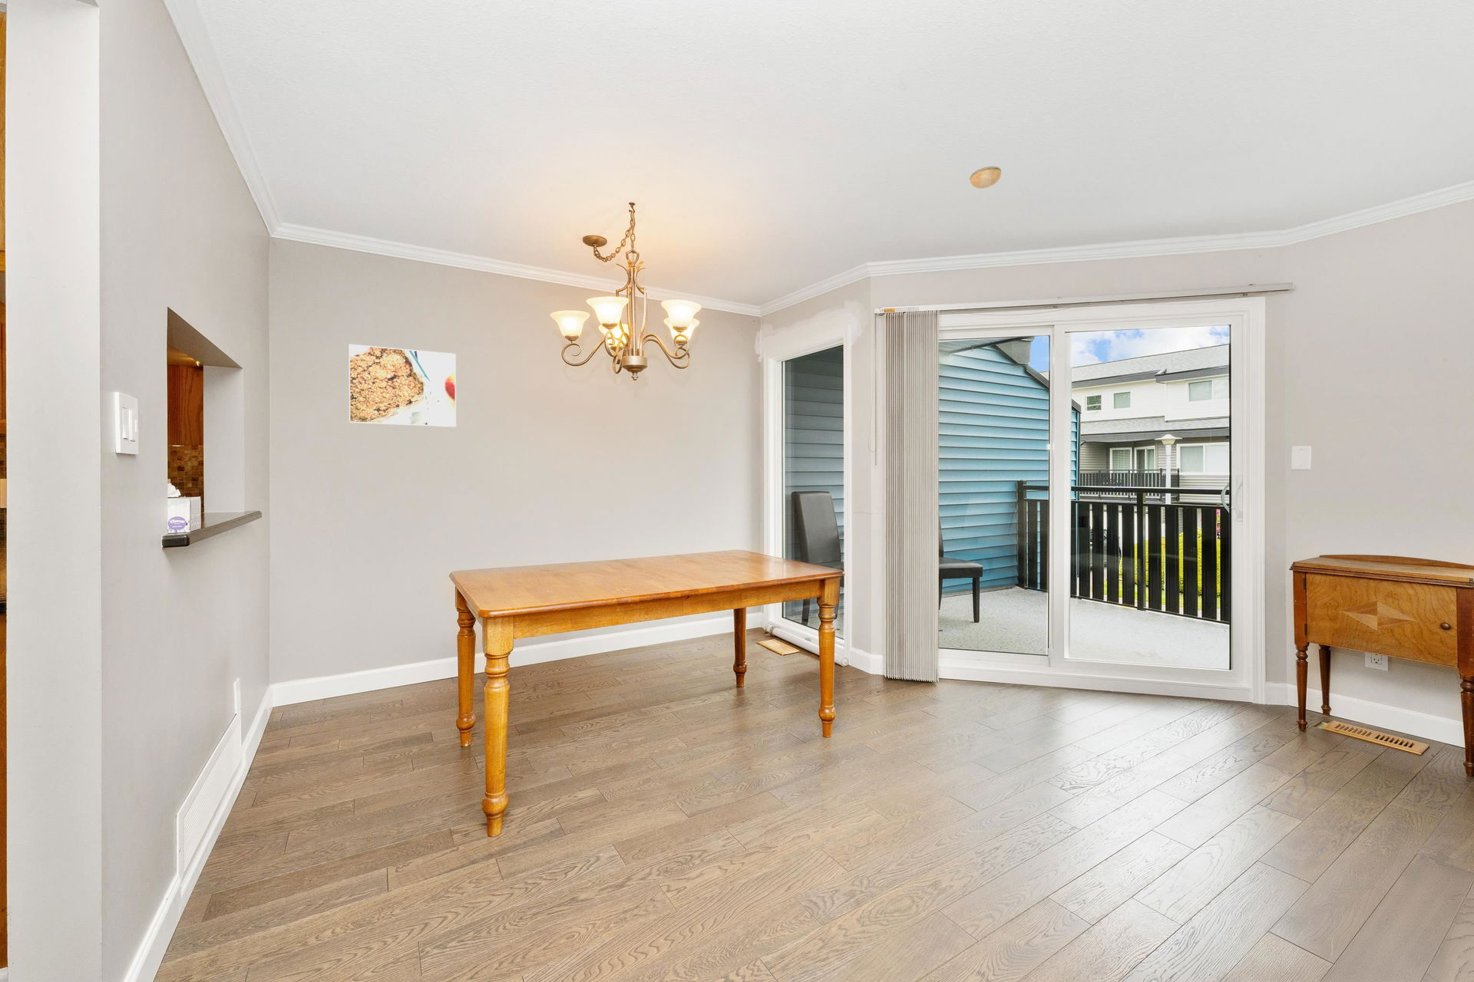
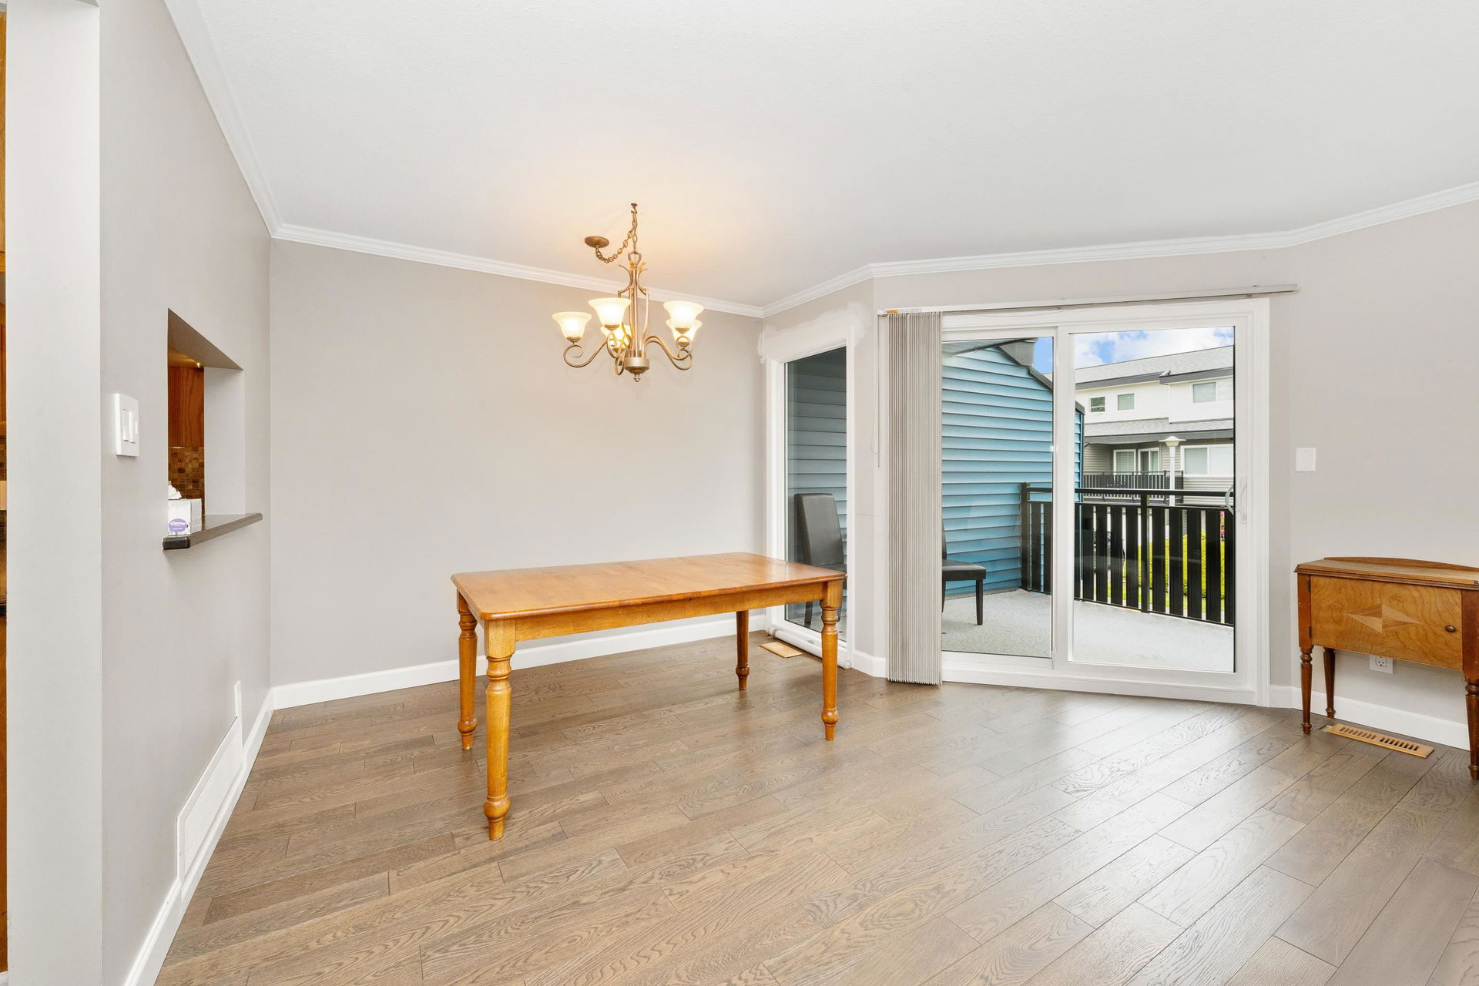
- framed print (404, 387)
- smoke detector (985, 178)
